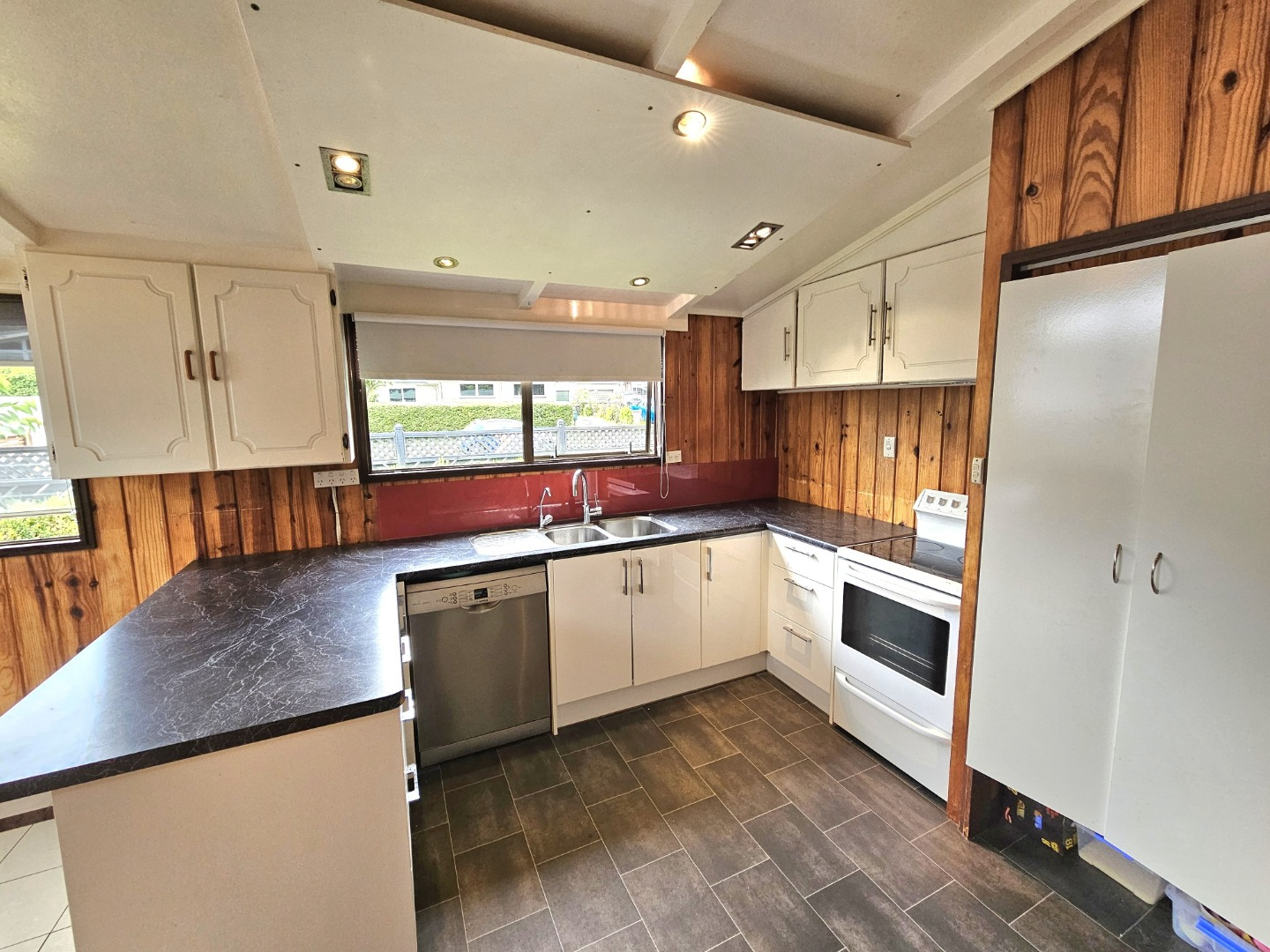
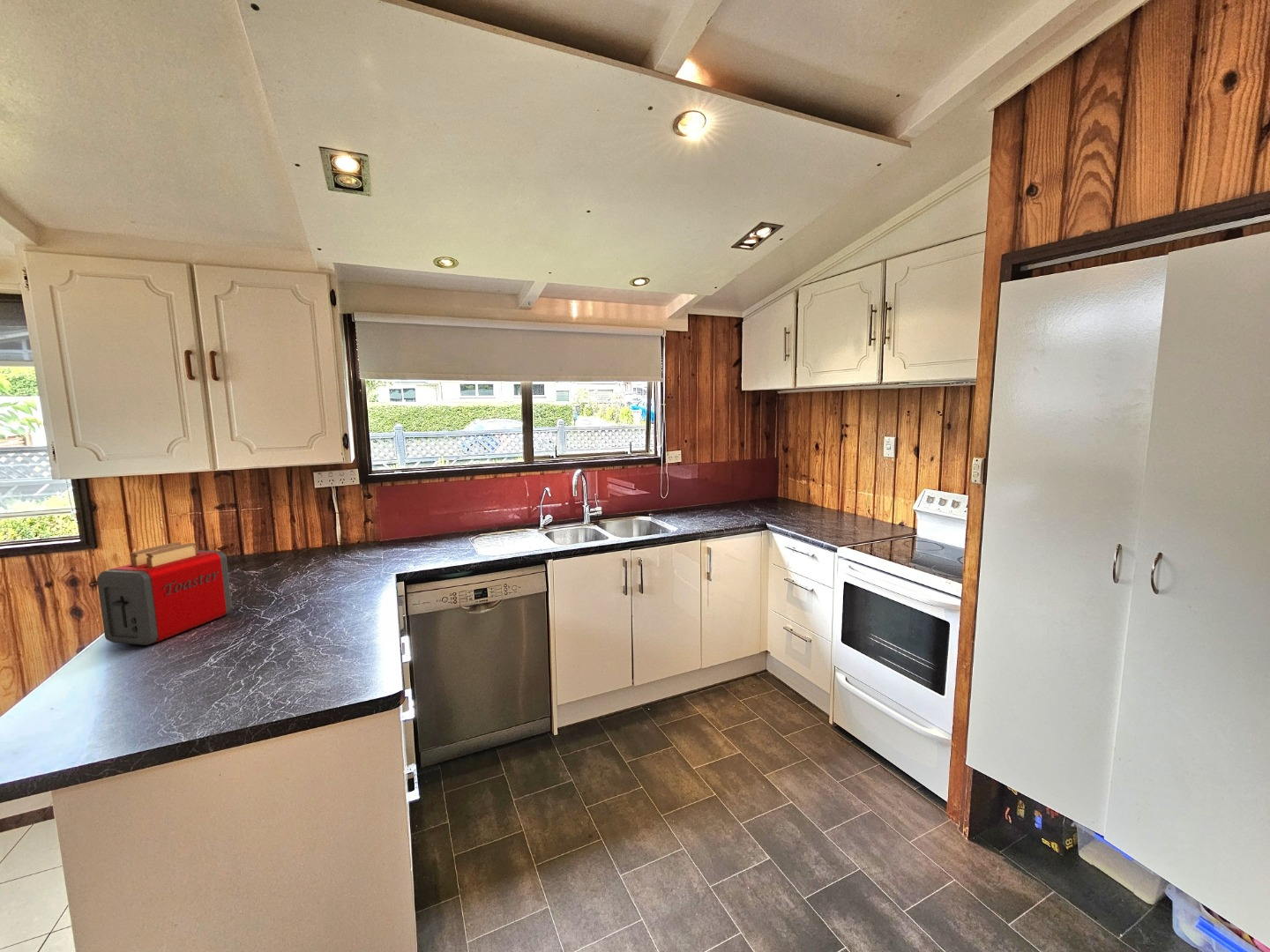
+ toaster (168, 587)
